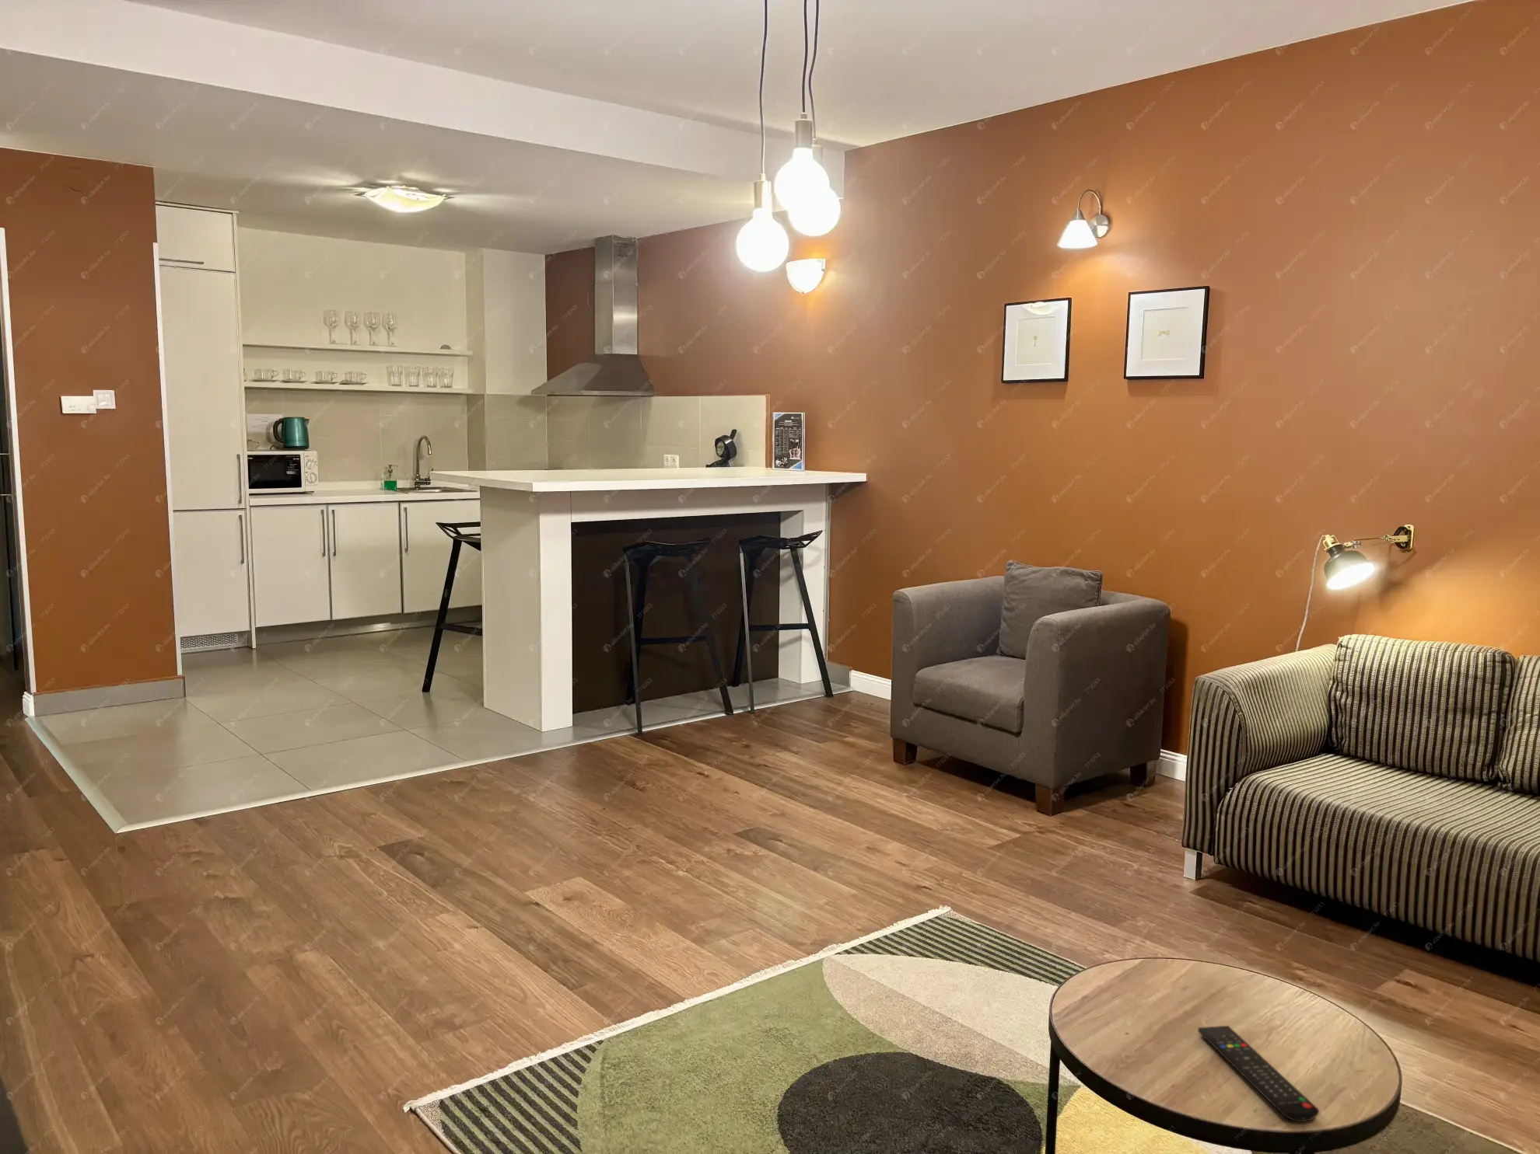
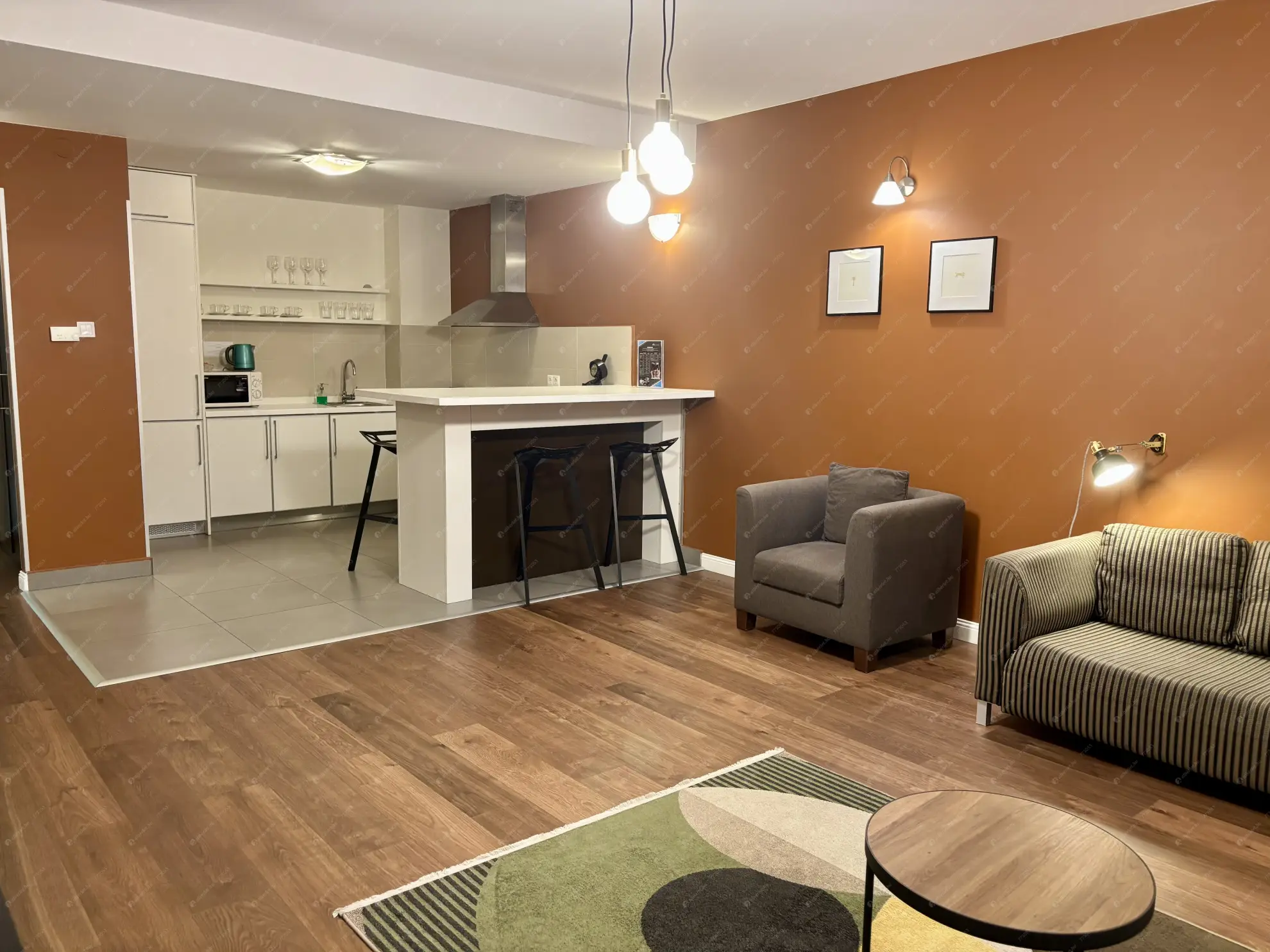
- remote control (1255, 1070)
